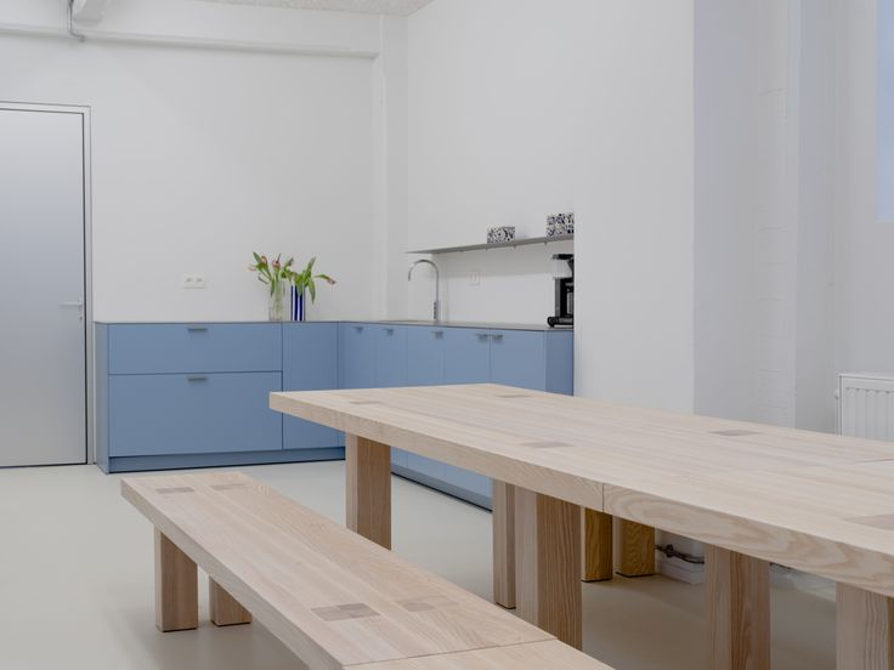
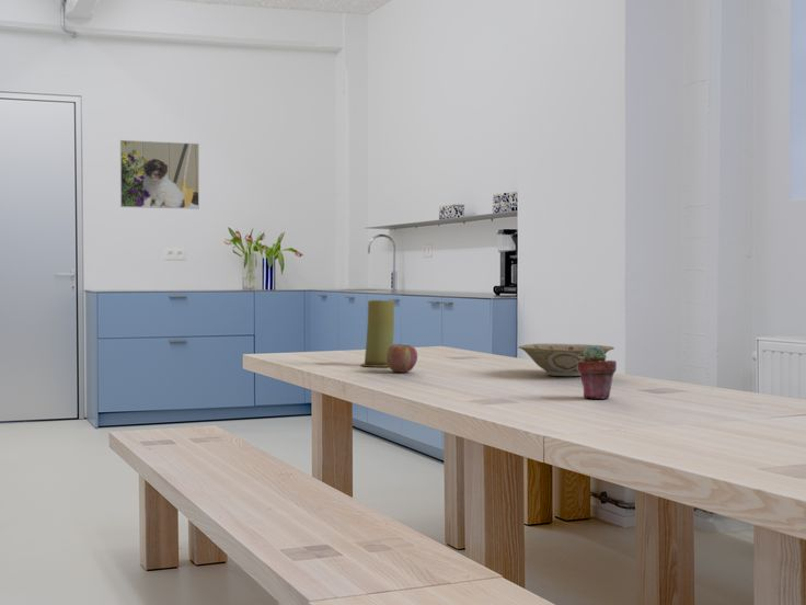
+ bowl (565, 359)
+ candle (379, 332)
+ apple (401, 357)
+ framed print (160, 174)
+ potted succulent (596, 370)
